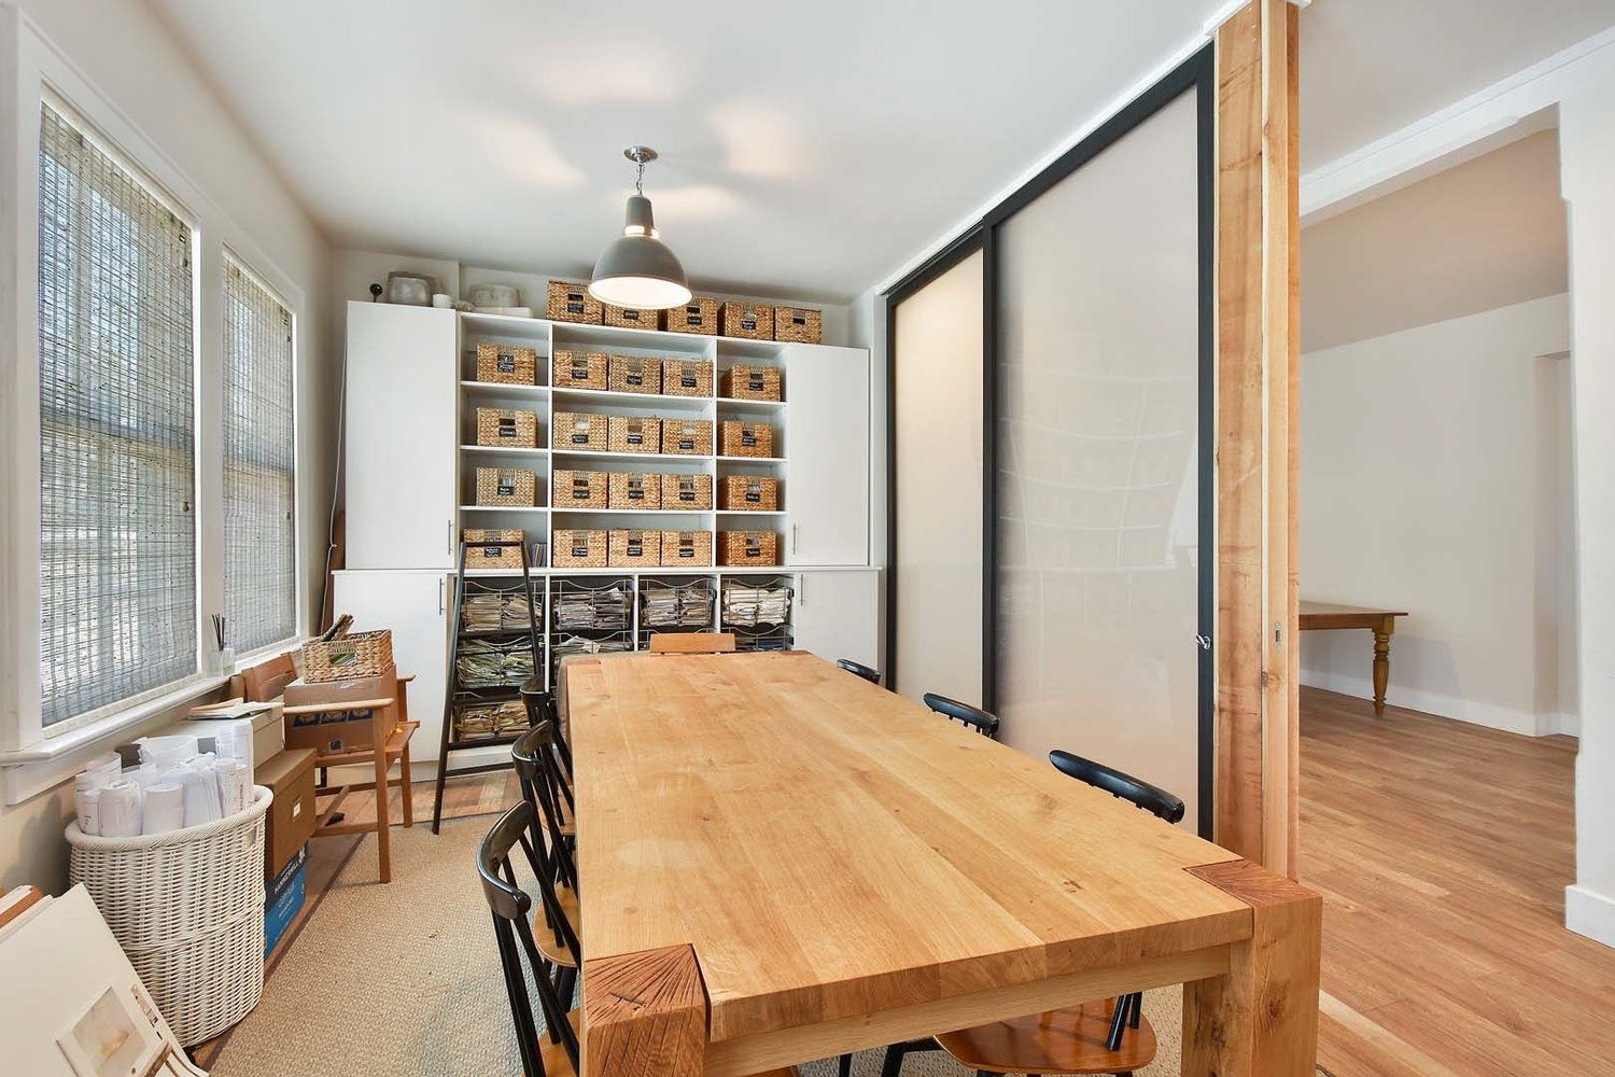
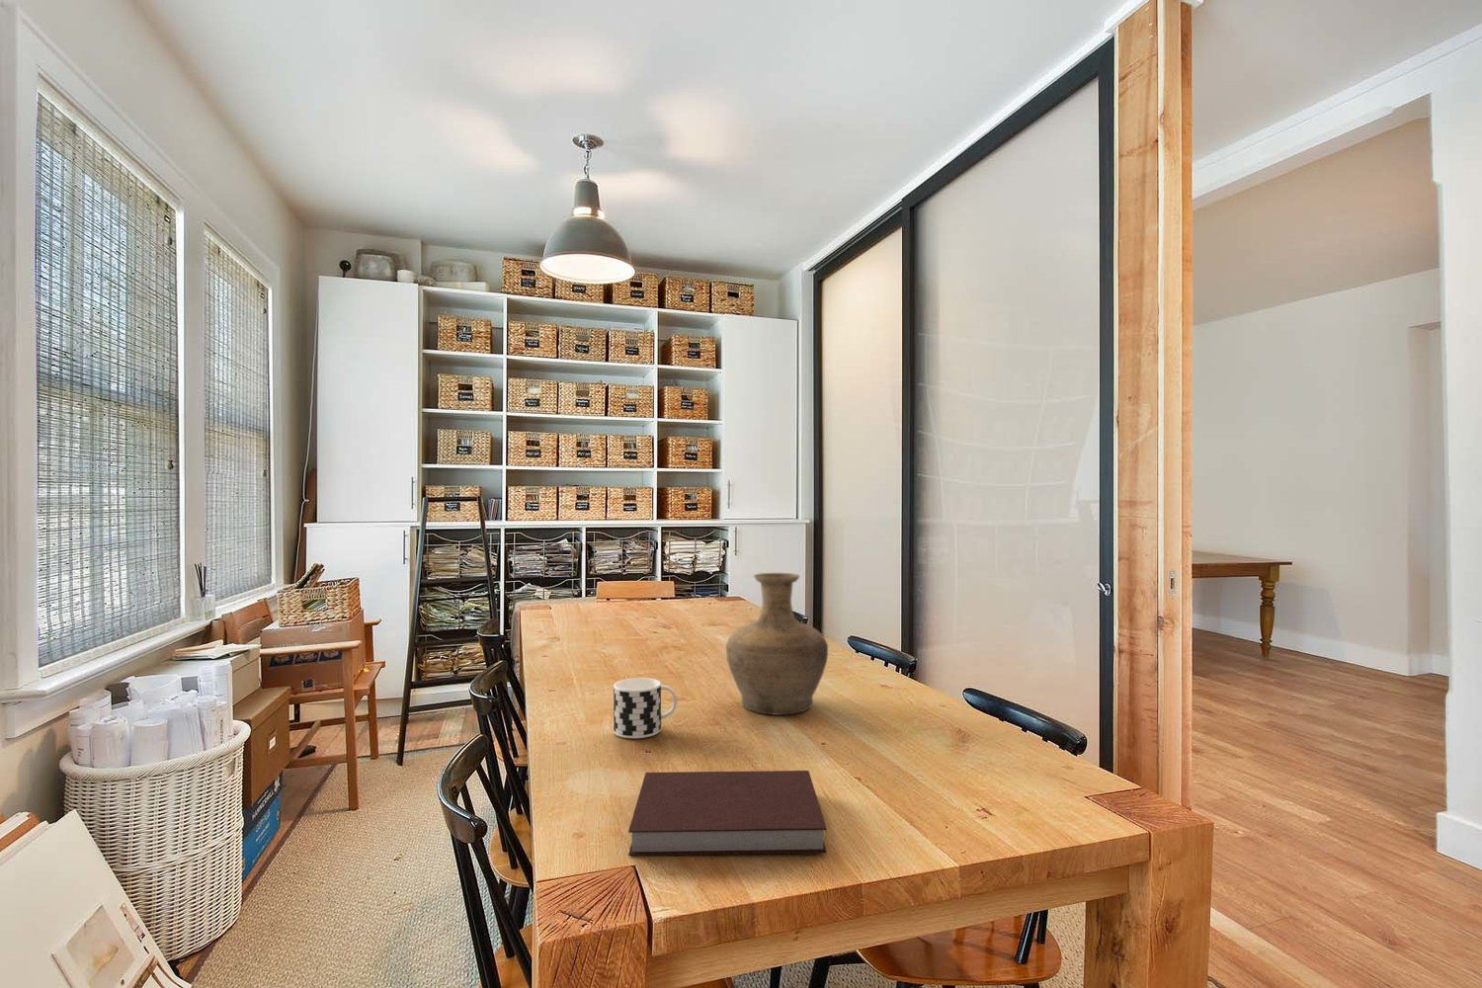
+ vase (776, 640)
+ cup (645, 707)
+ notebook (727, 808)
